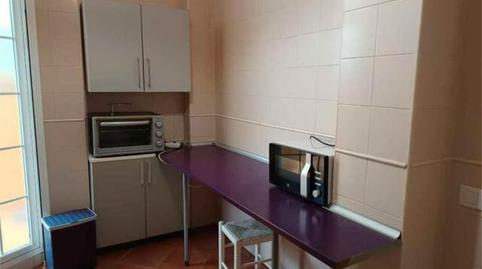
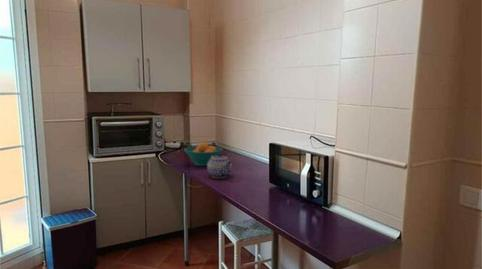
+ fruit bowl (203, 153)
+ teapot (219, 164)
